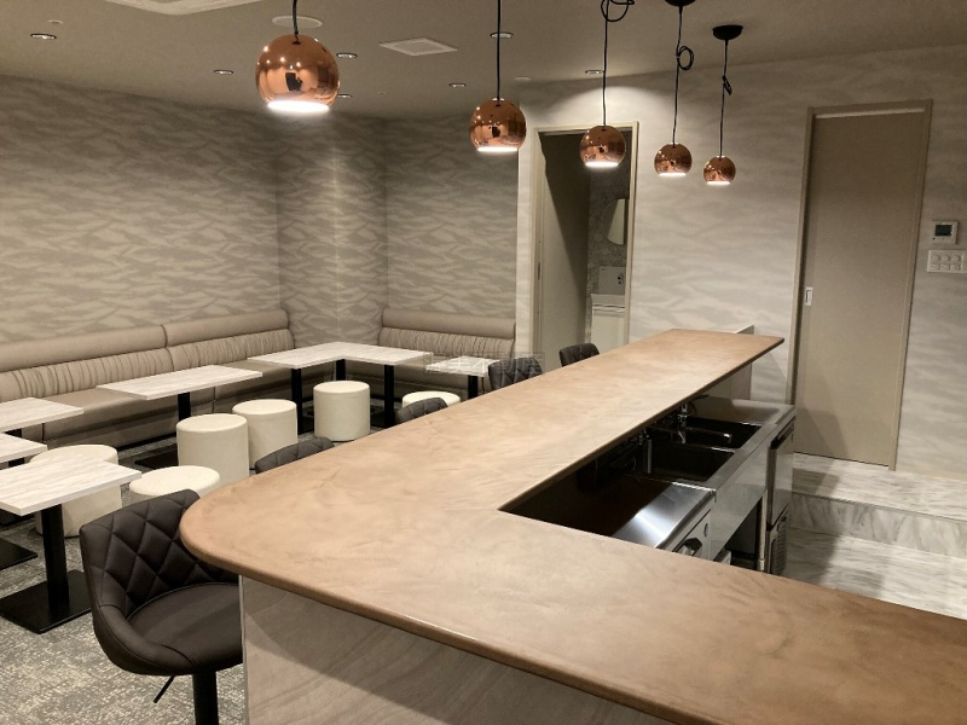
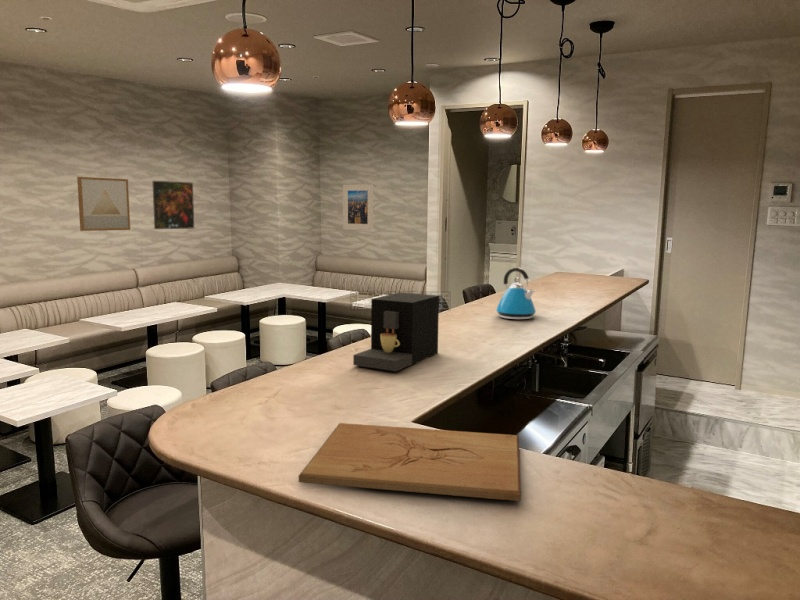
+ coffee maker (397, 329)
+ kettle (515, 291)
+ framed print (357, 207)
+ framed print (174, 205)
+ wall art (104, 204)
+ cutting board (417, 456)
